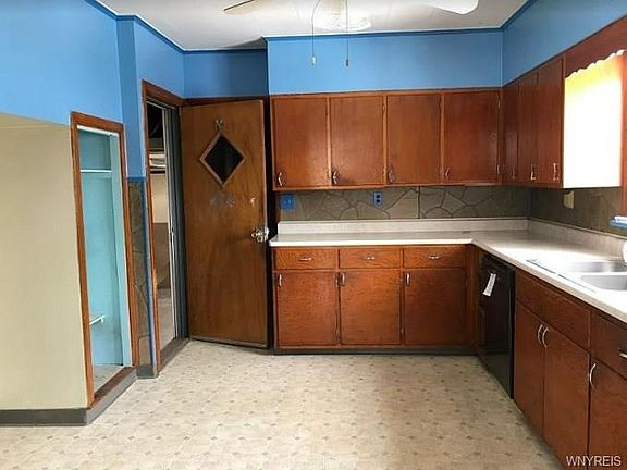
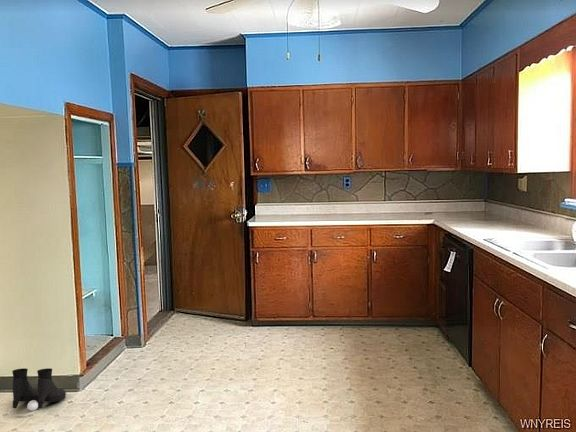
+ boots (39, 383)
